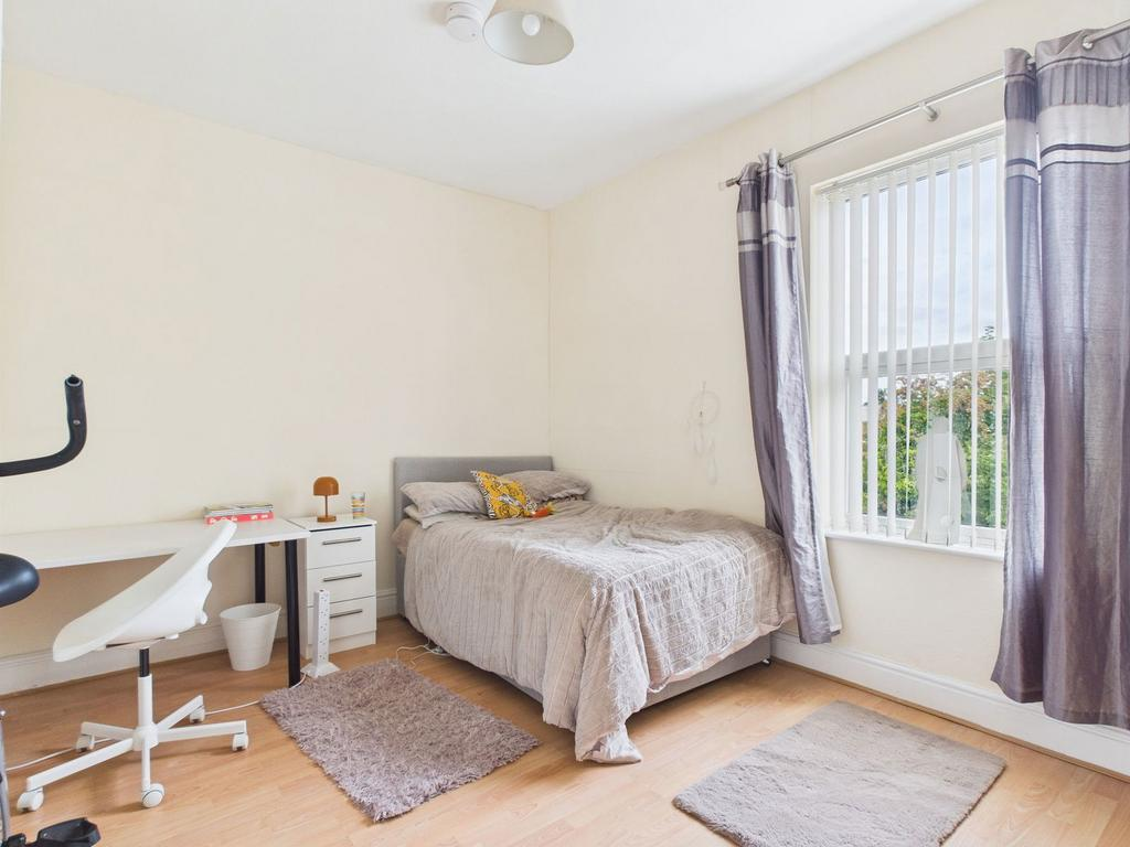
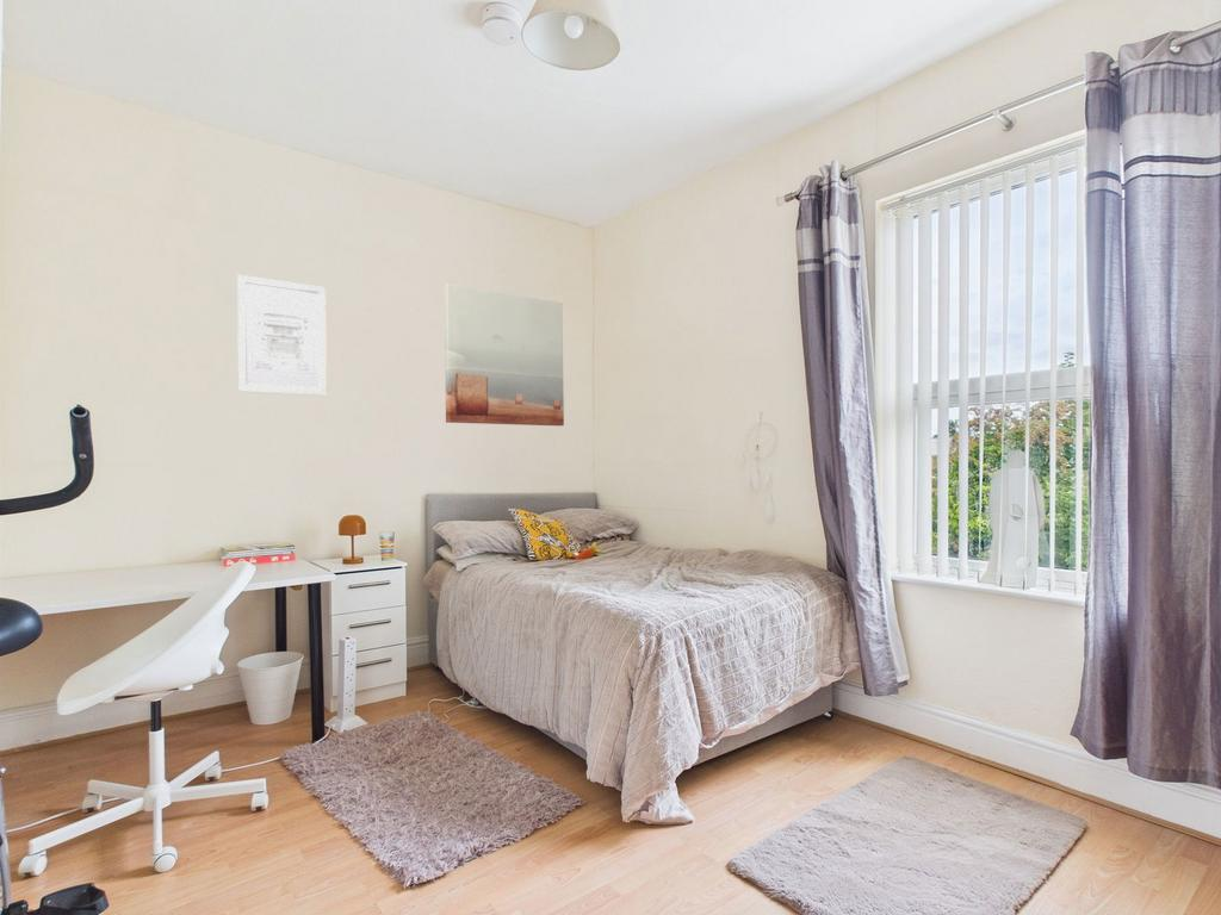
+ wall art (507, 359)
+ wall art (283, 337)
